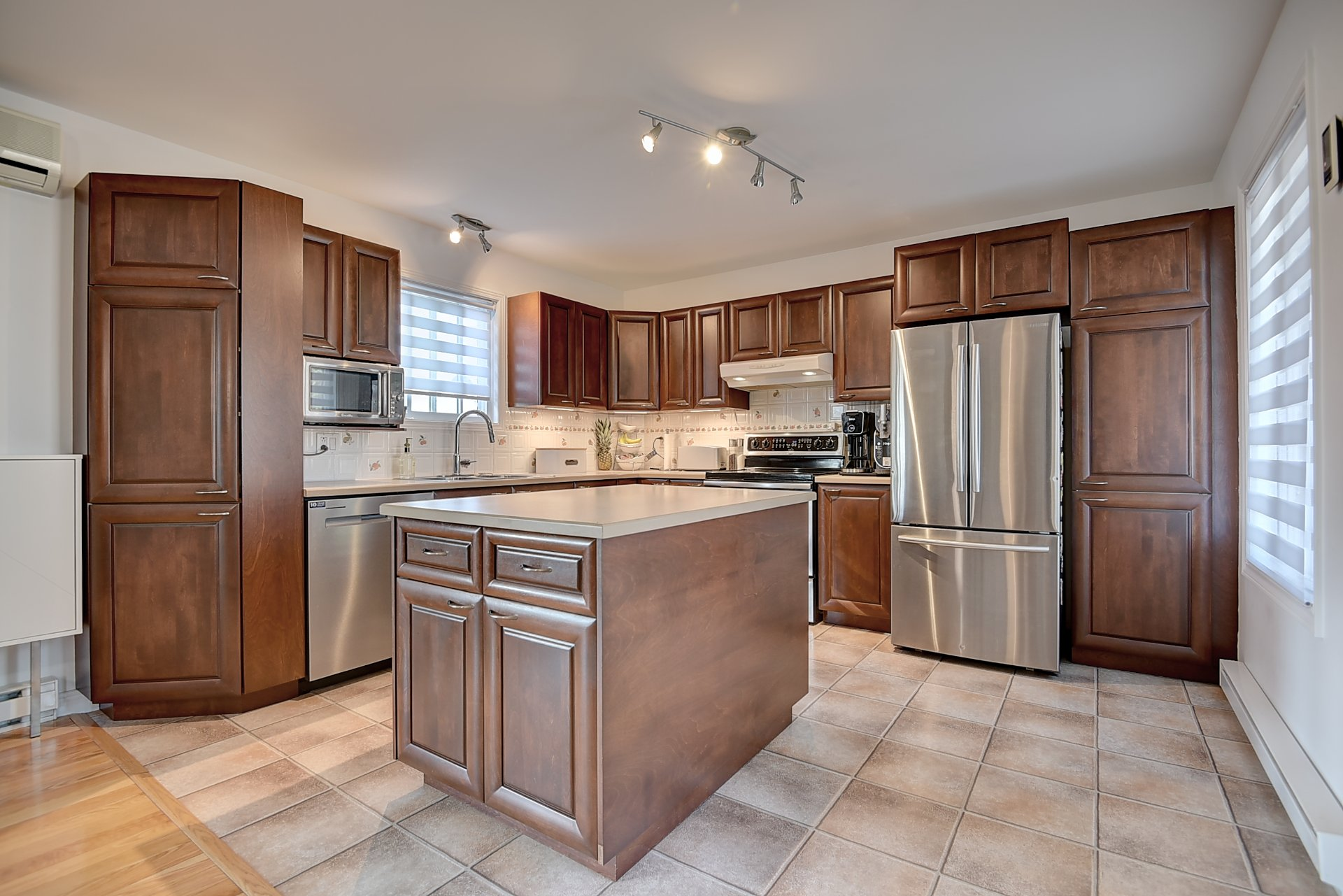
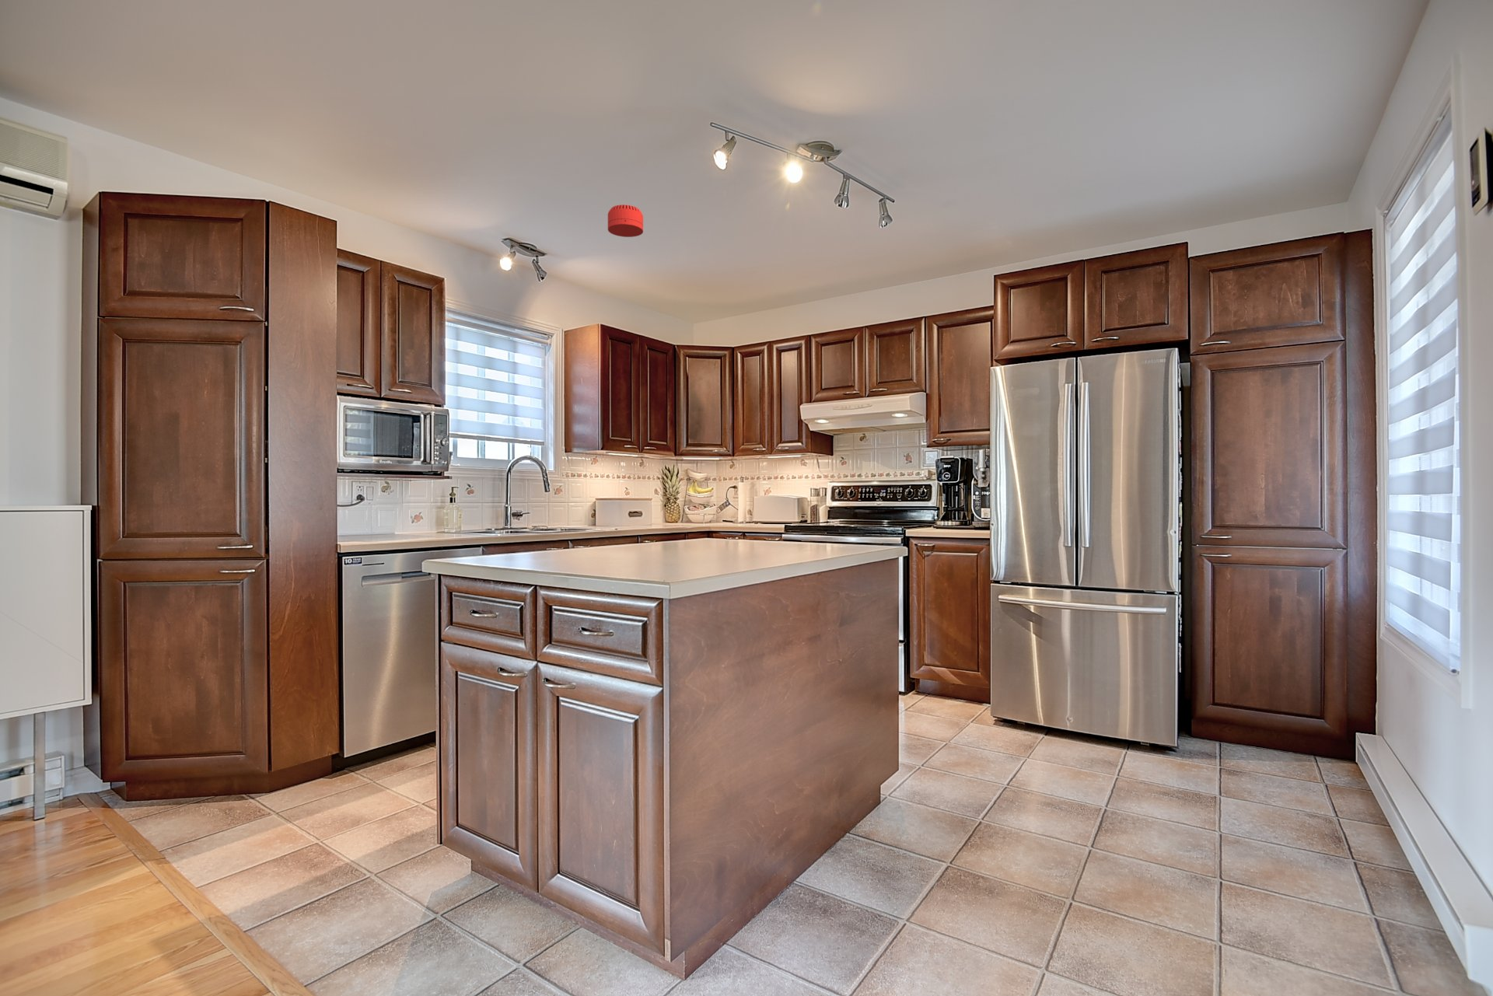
+ smoke detector (625, 220)
